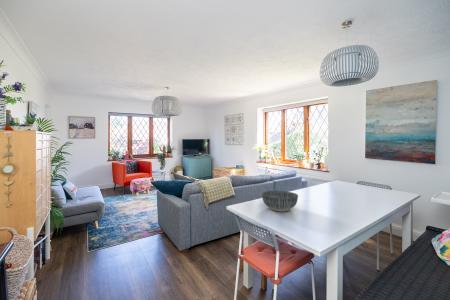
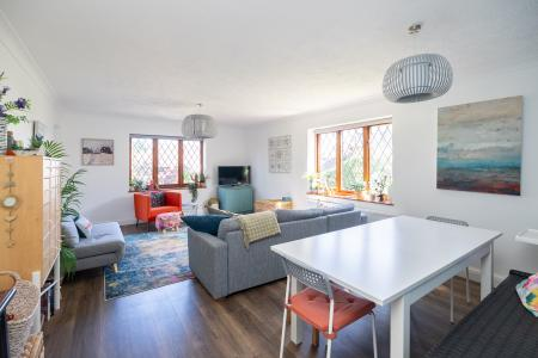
- bowl (279, 201)
